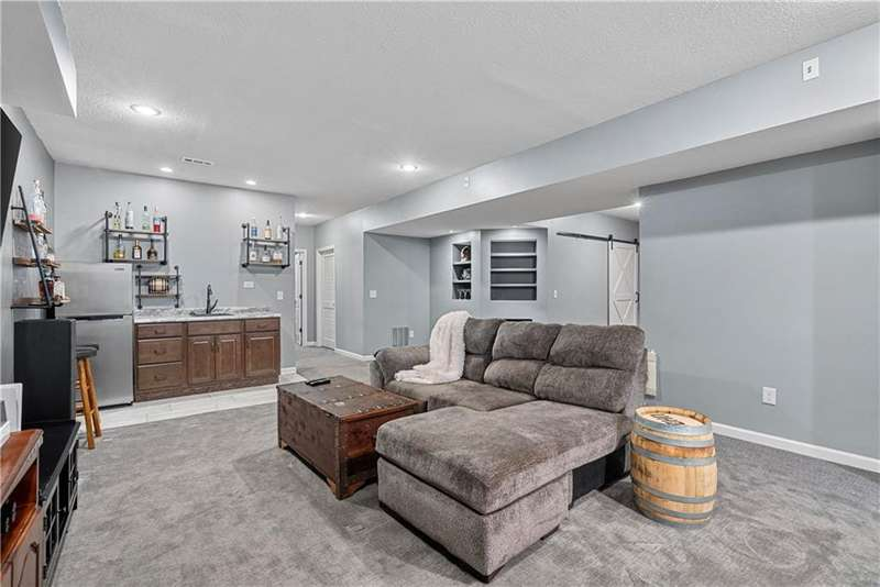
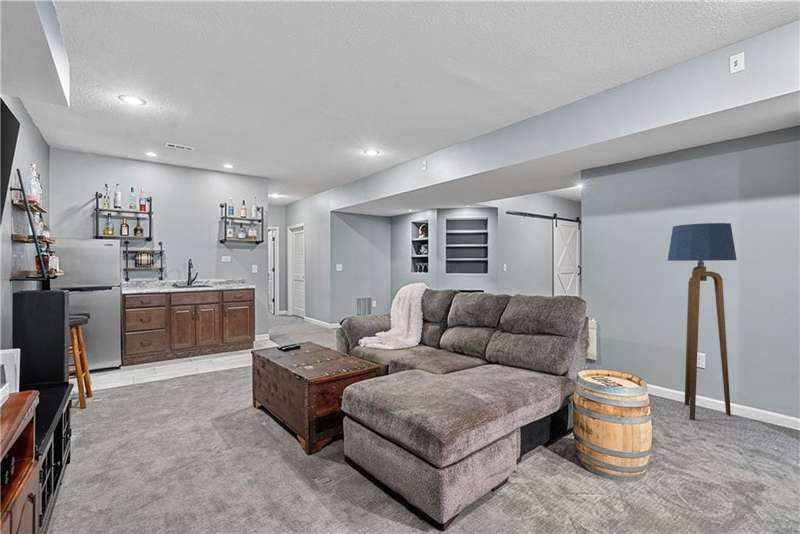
+ floor lamp (698, 319)
